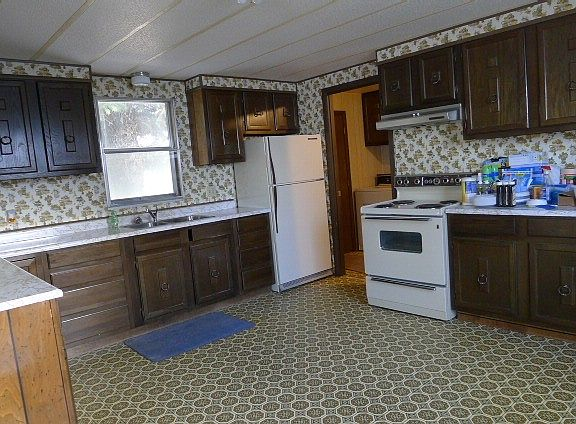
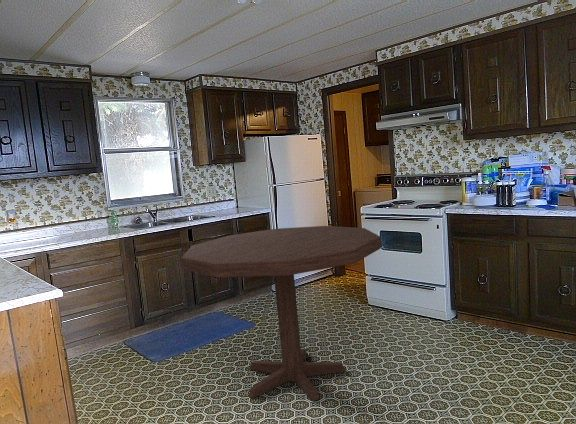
+ dining table (287, 309)
